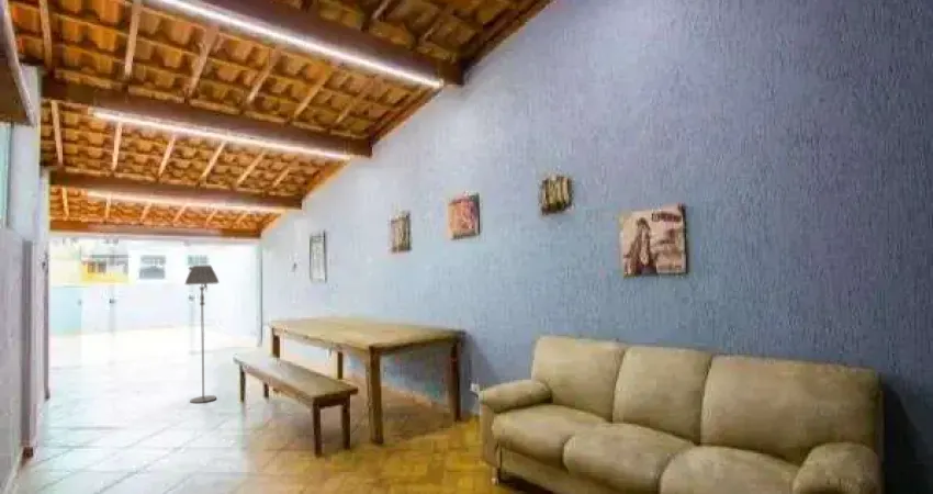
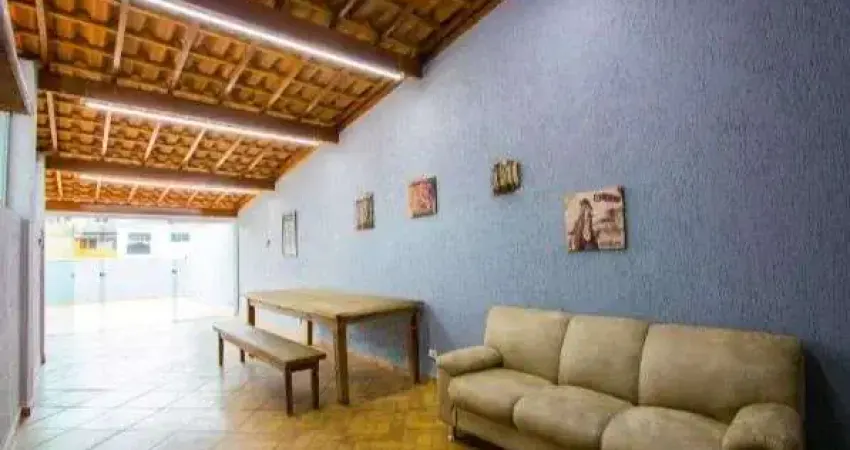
- floor lamp (202, 332)
